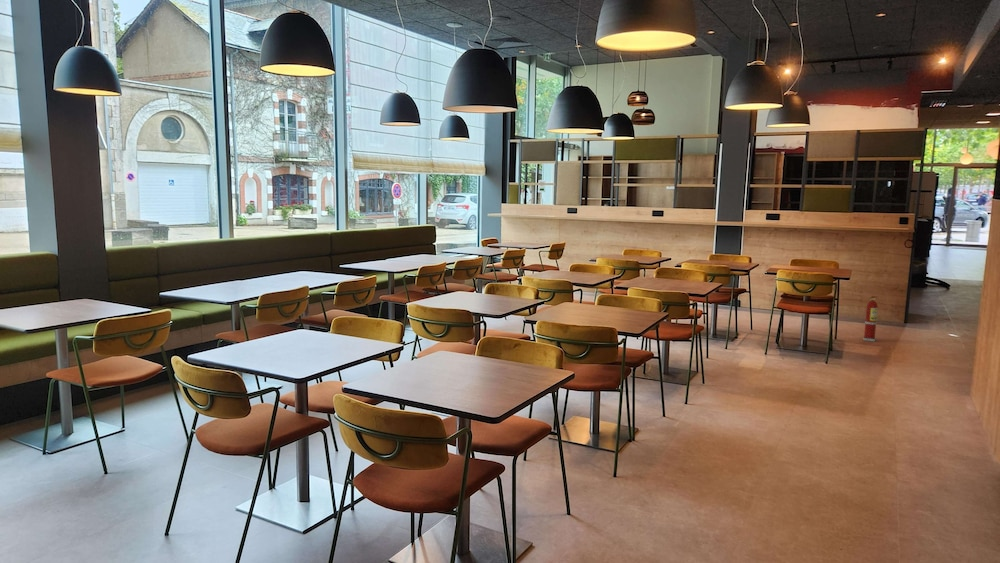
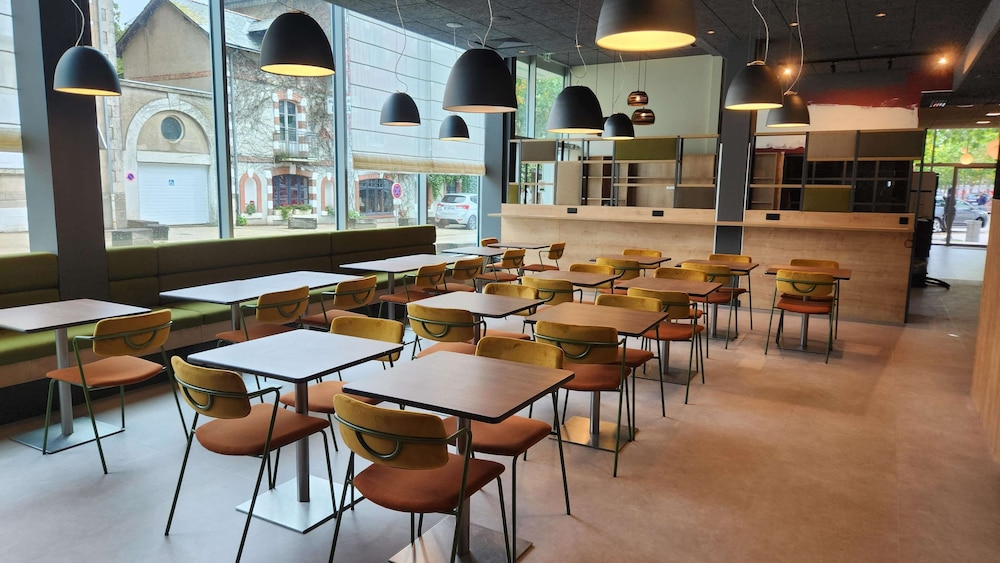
- fire extinguisher (871, 318)
